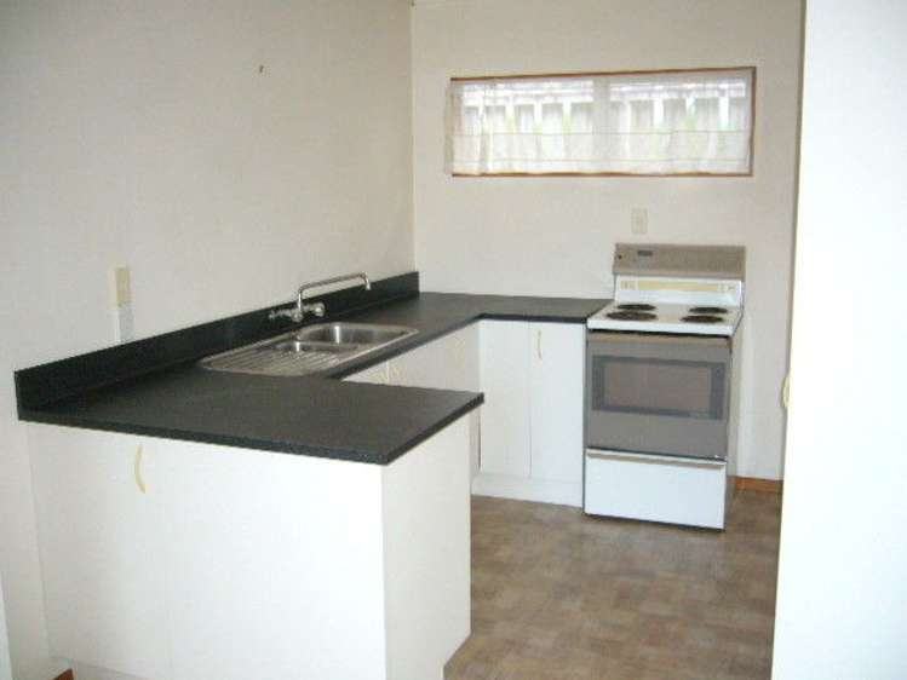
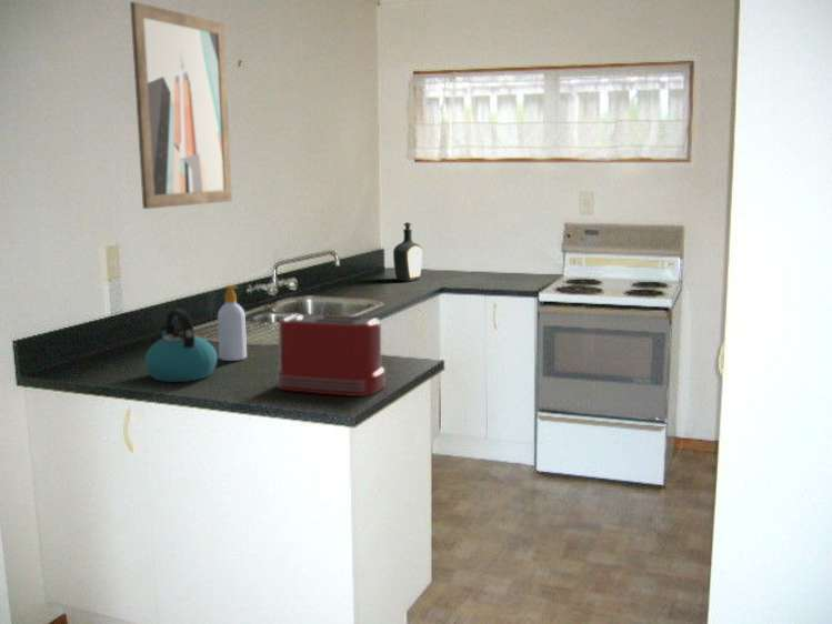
+ kettle (178, 342)
+ wall art (186, 110)
+ bottle (408, 251)
+ toaster (330, 352)
+ soap bottle (231, 322)
